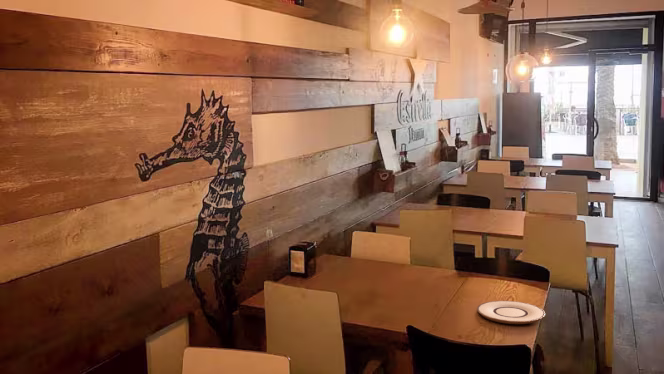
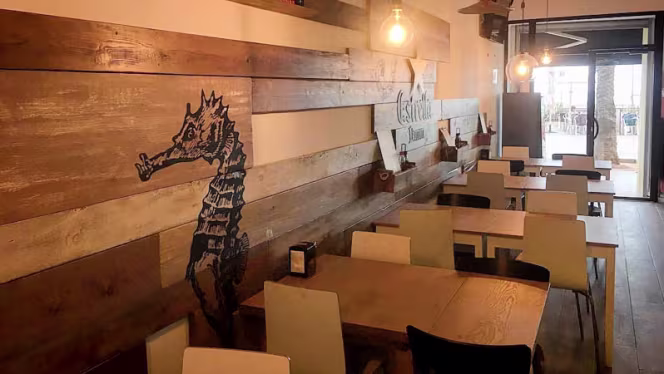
- plate (510, 312)
